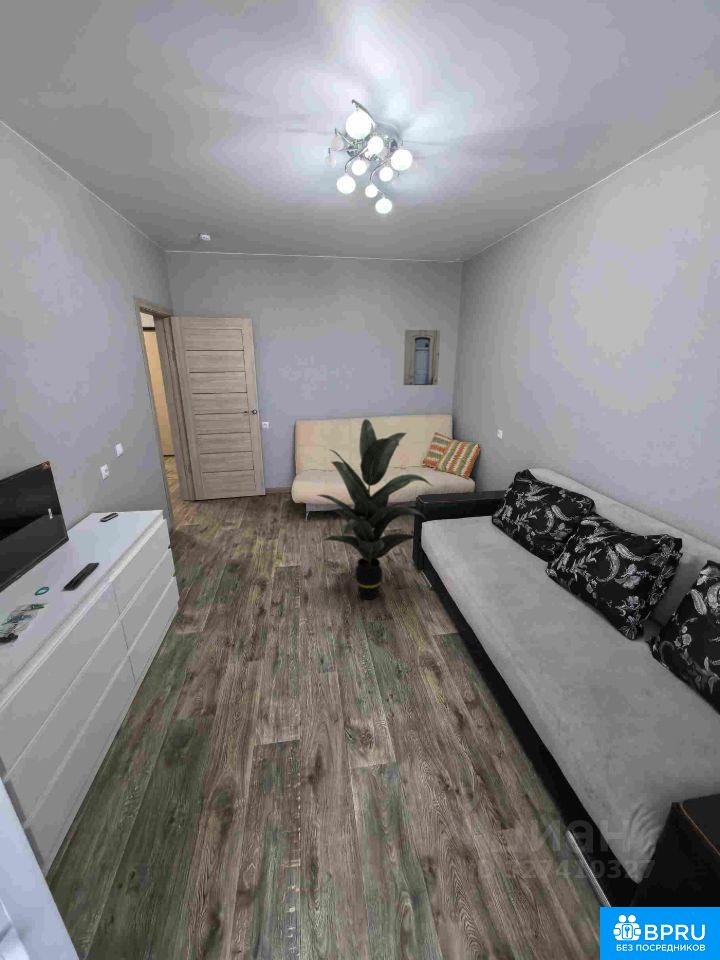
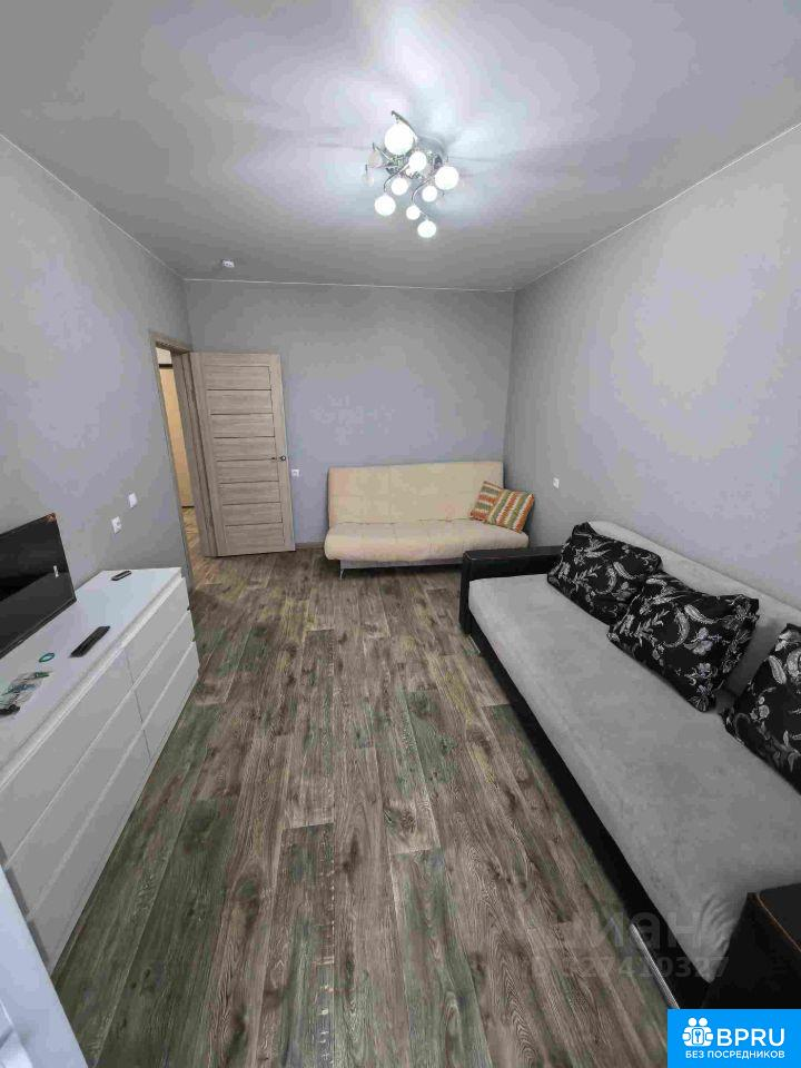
- indoor plant (372, 511)
- wall art (421, 358)
